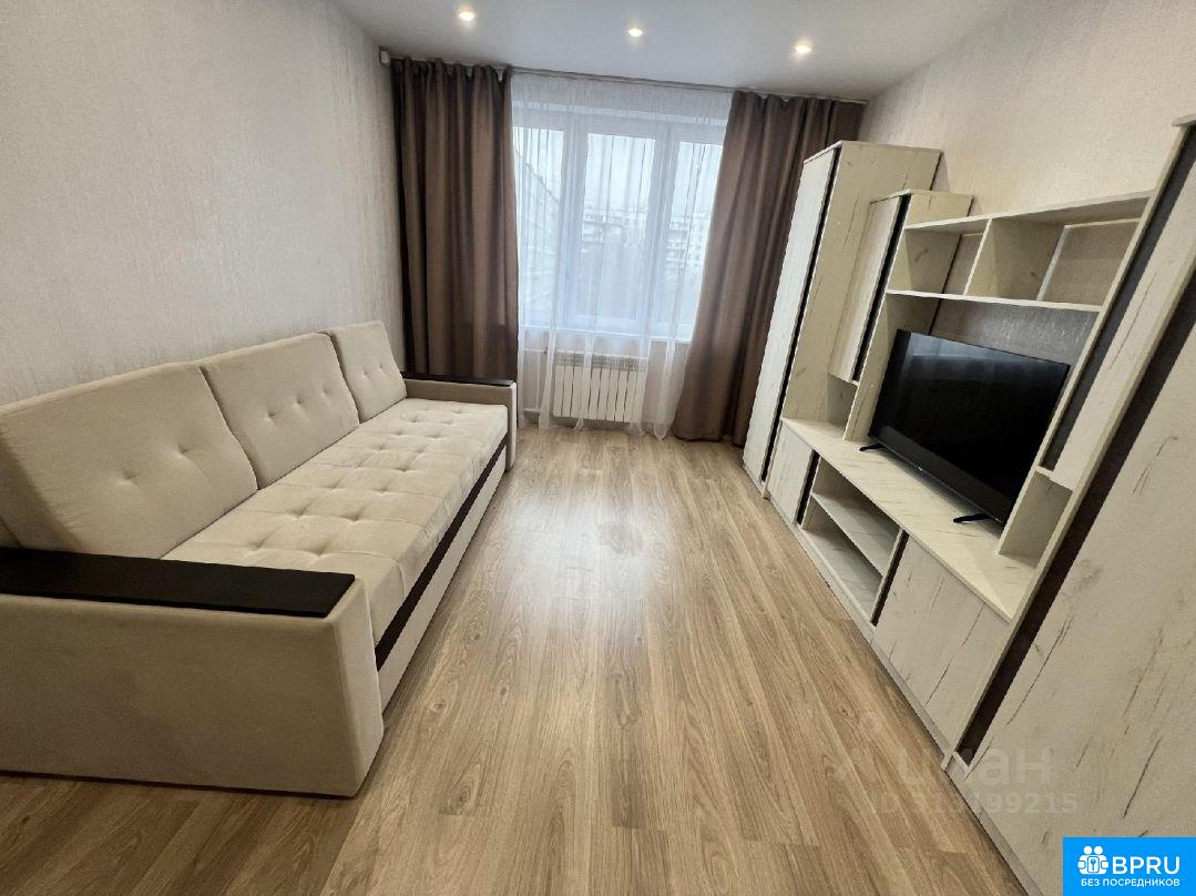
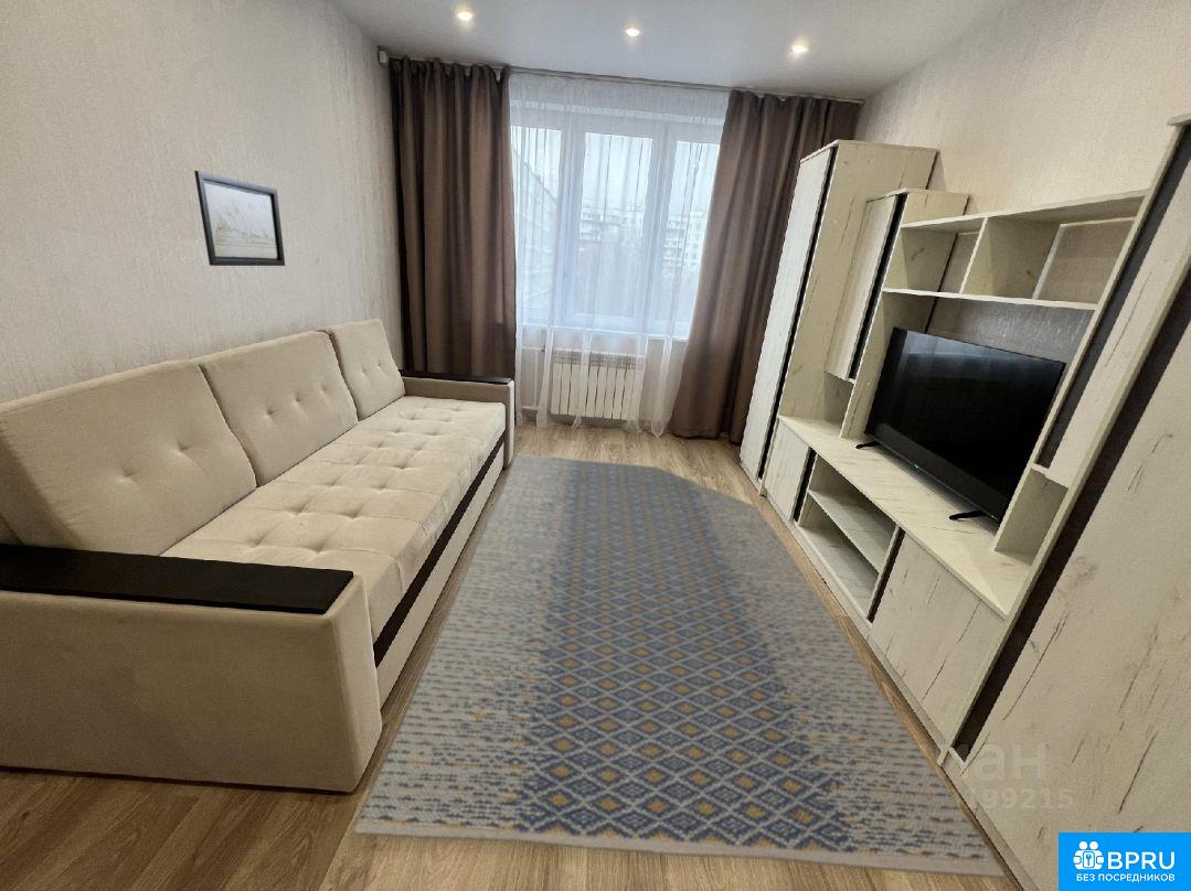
+ rug (641, 561)
+ wall art (245, 224)
